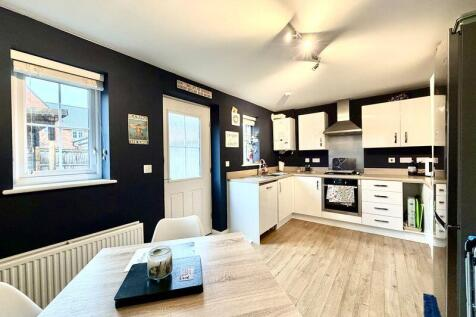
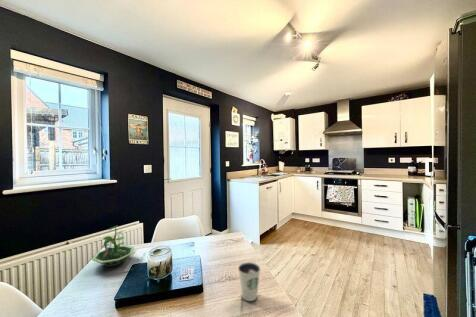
+ dixie cup (249, 282)
+ terrarium (115, 233)
